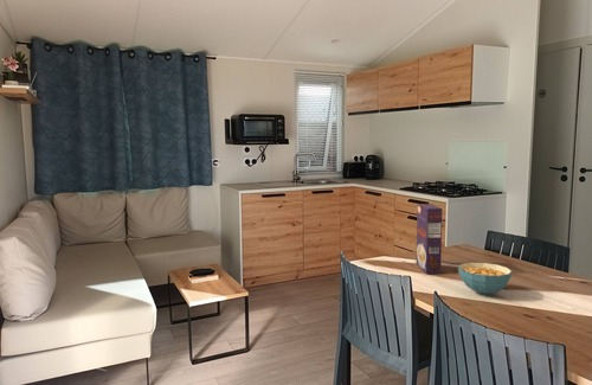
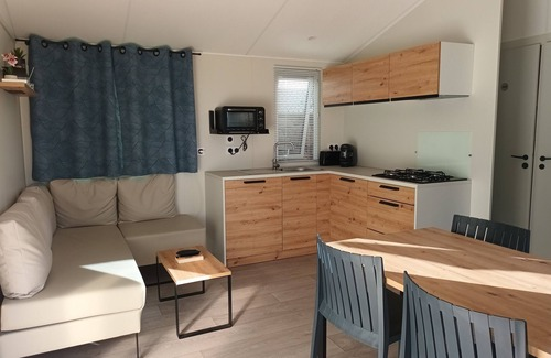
- cereal bowl (483, 280)
- cereal box (429, 237)
